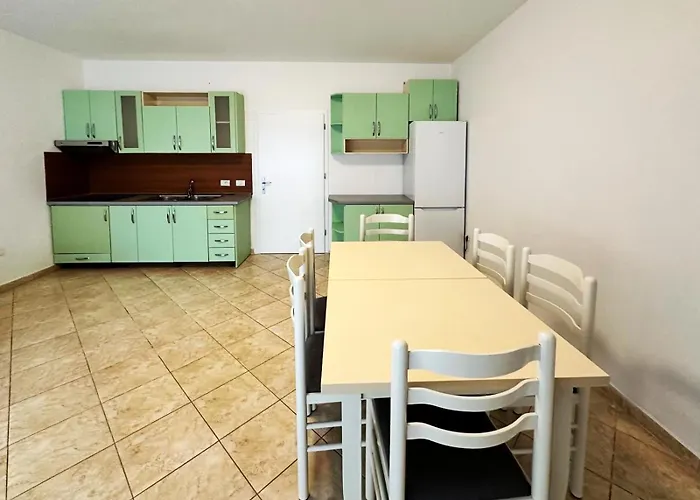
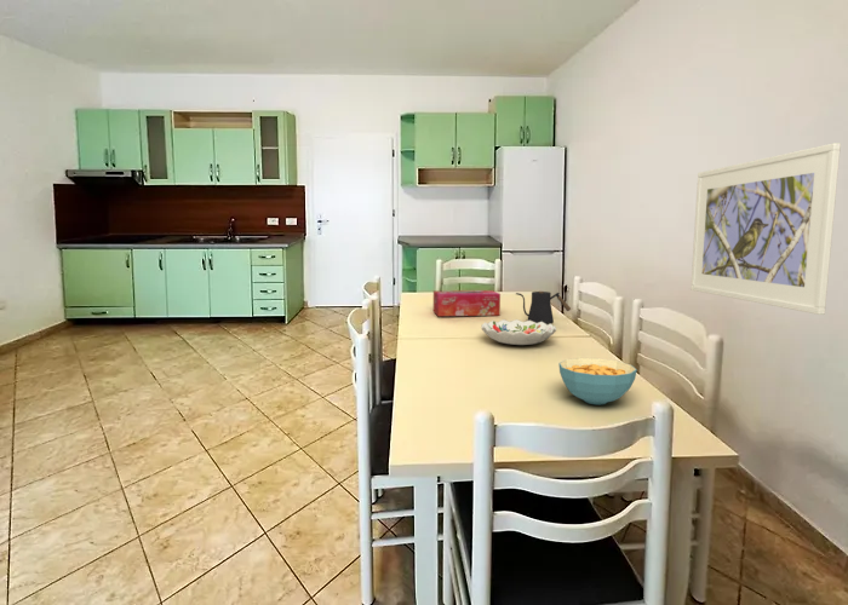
+ cereal bowl (596, 384)
+ kettle (542, 306)
+ tissue box (465, 302)
+ decorative bowl (517, 333)
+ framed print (750, 231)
